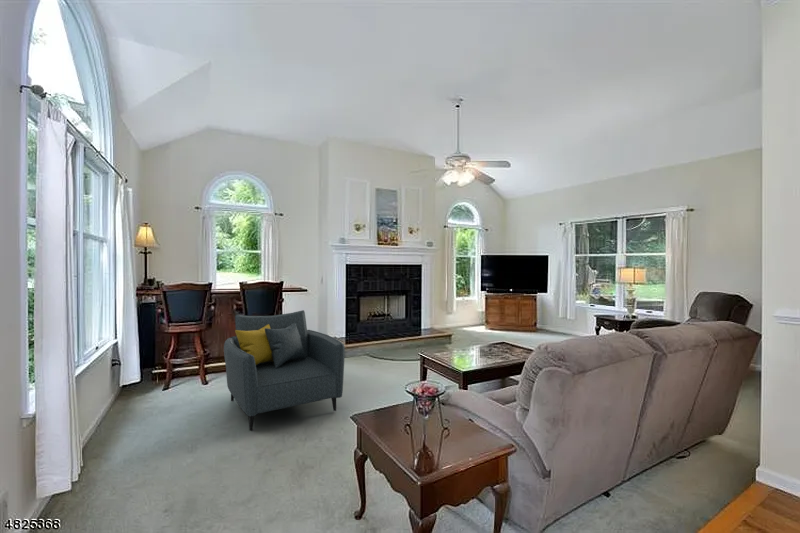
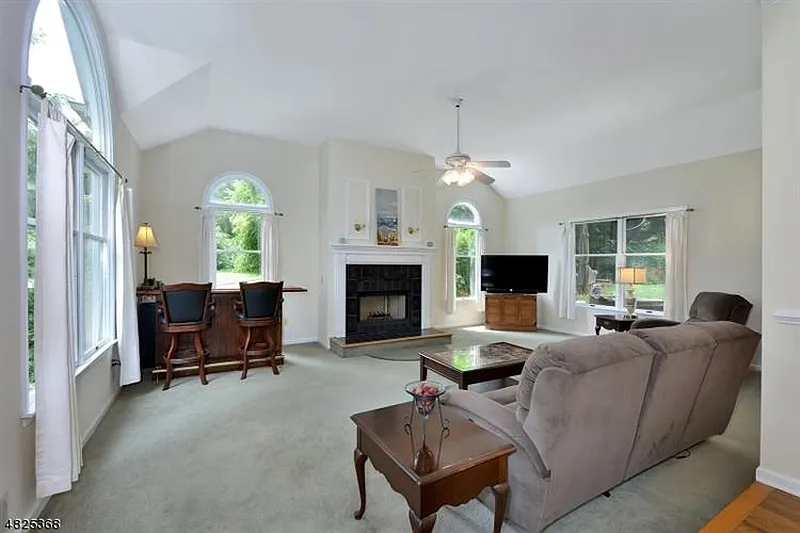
- armchair (282, 361)
